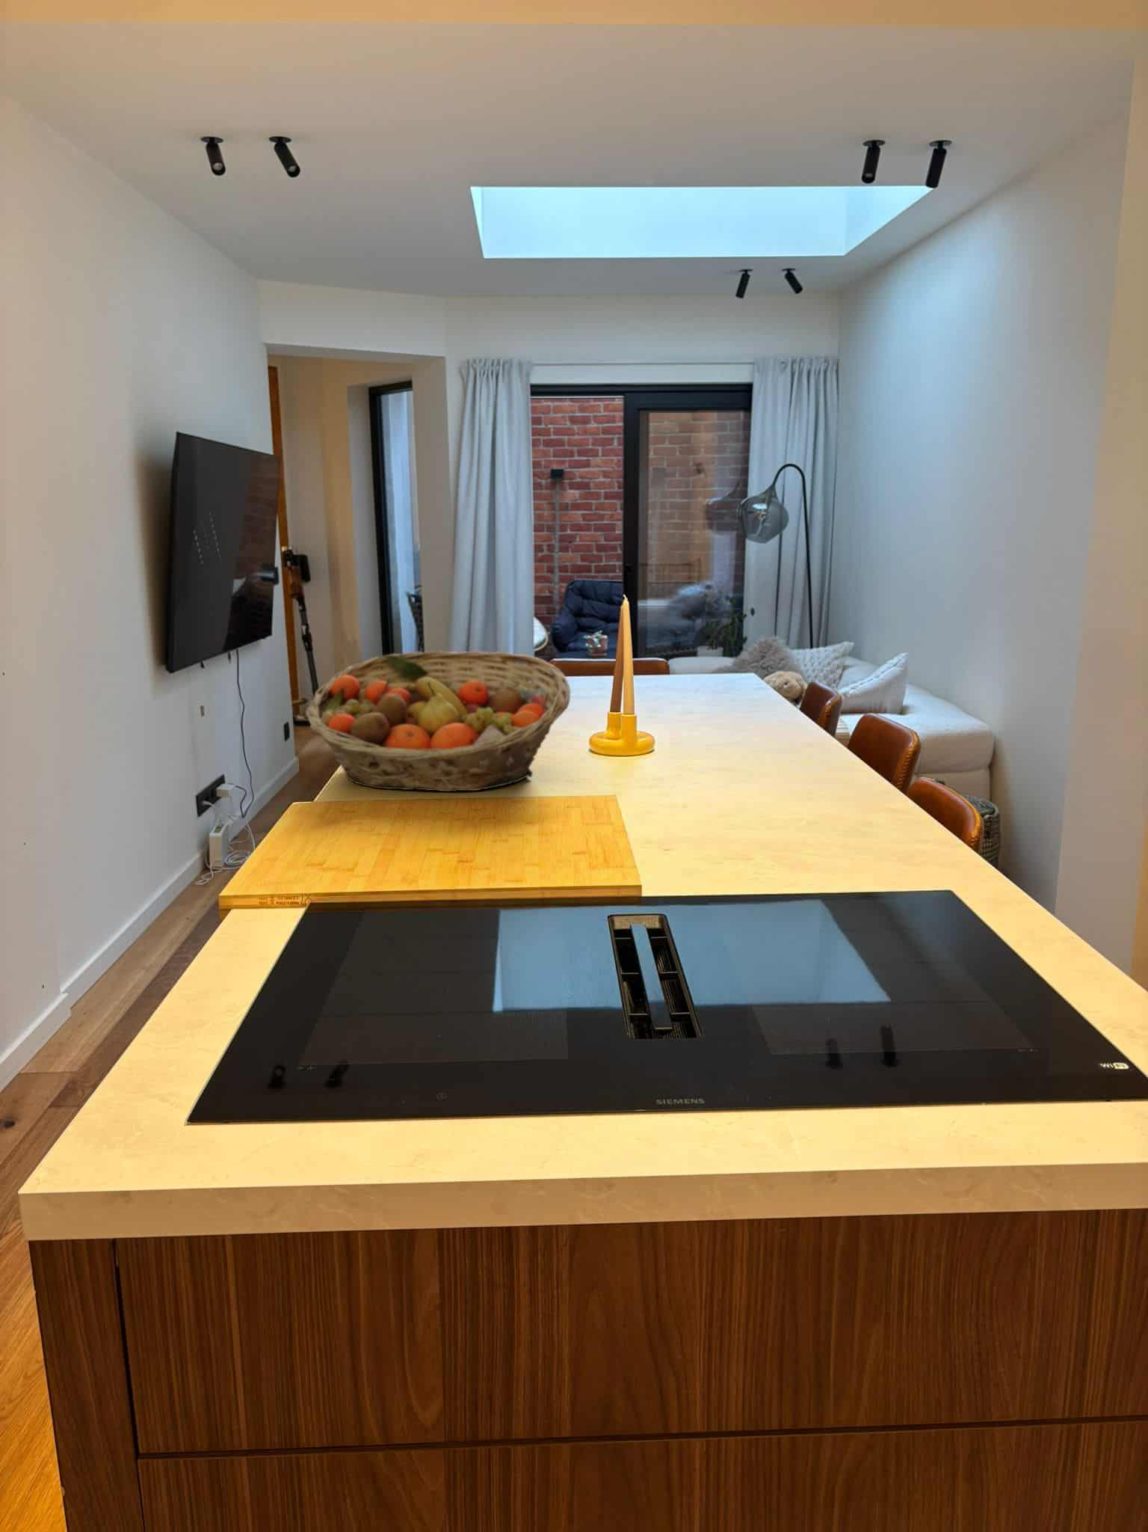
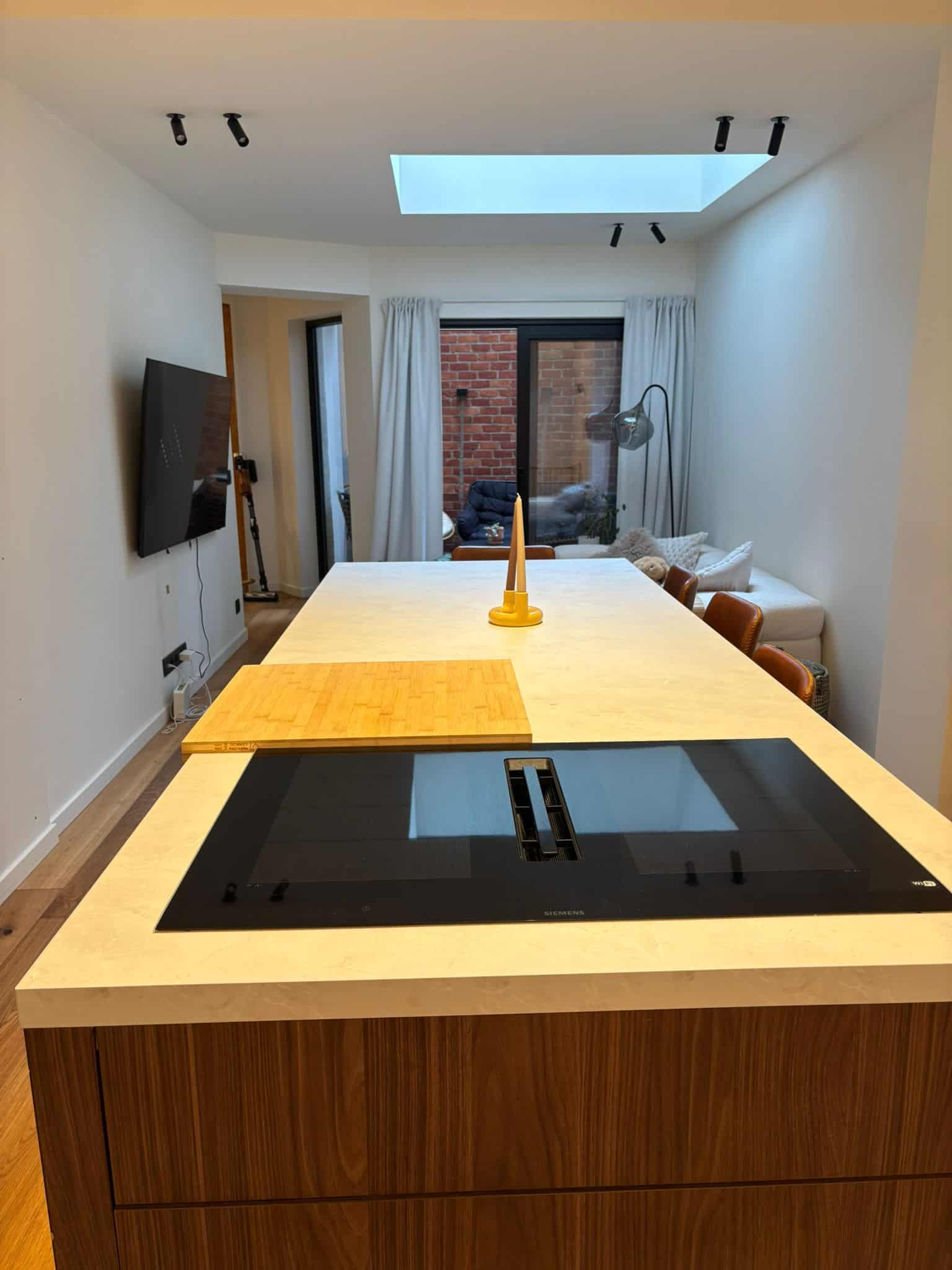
- fruit basket (439, 718)
